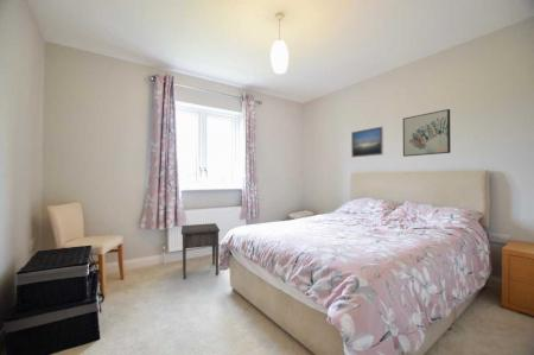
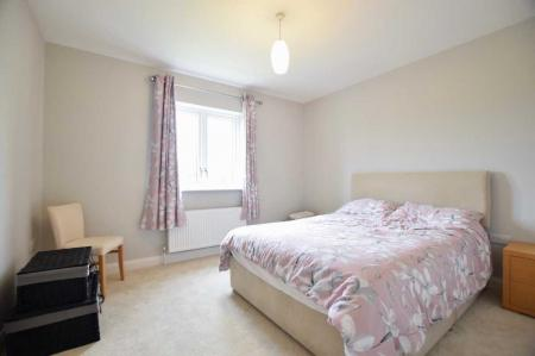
- wall art (425, 134)
- nightstand (199, 246)
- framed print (367, 142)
